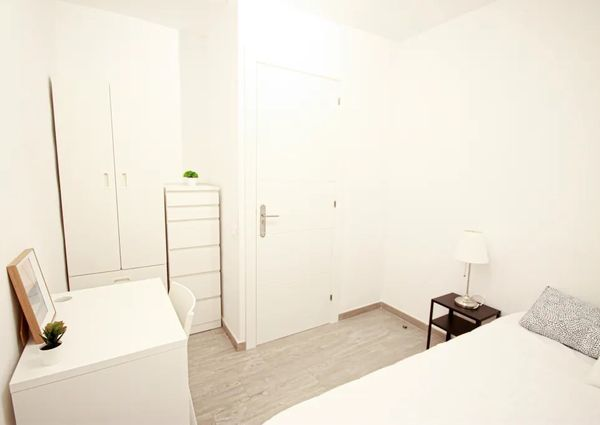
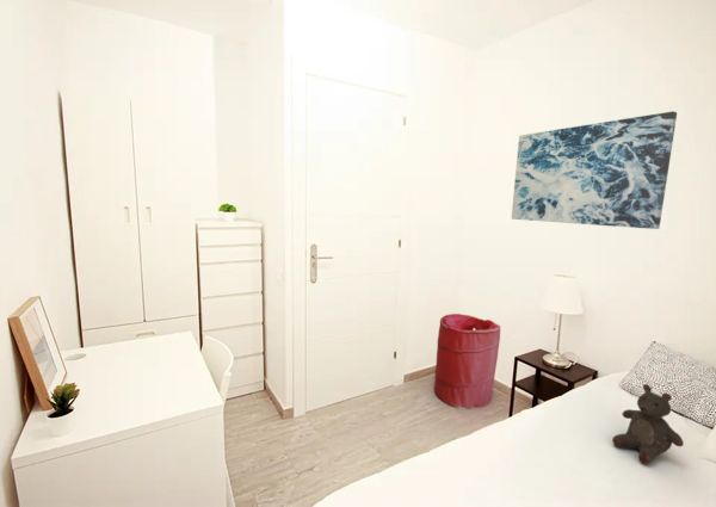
+ stuffed bear (646, 421)
+ wall art (579, 175)
+ laundry hamper (465, 357)
